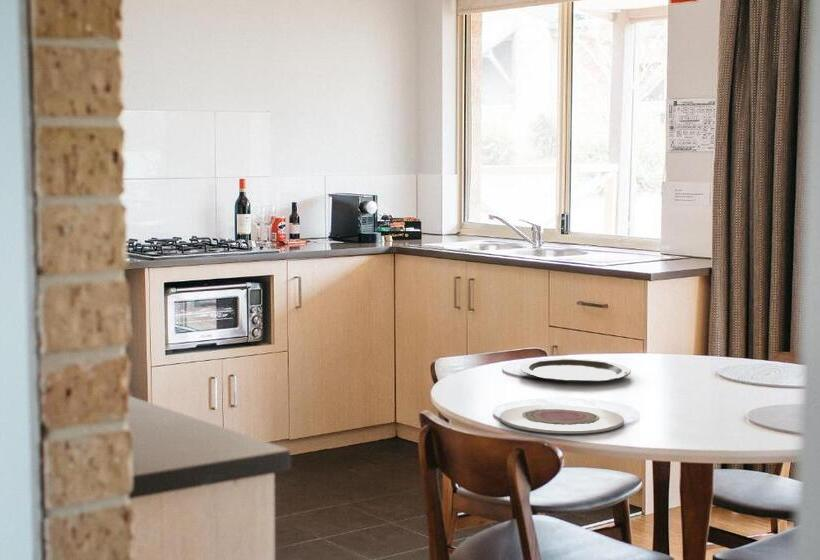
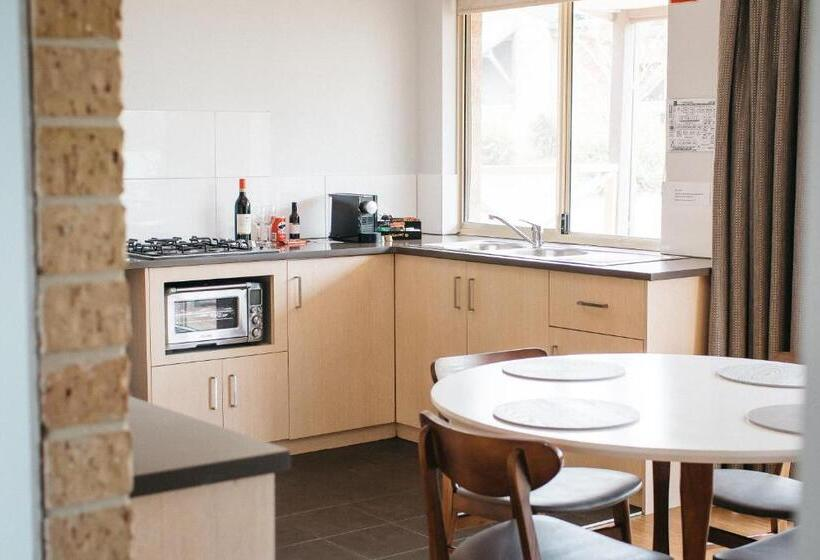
- plate (575, 371)
- plate (561, 417)
